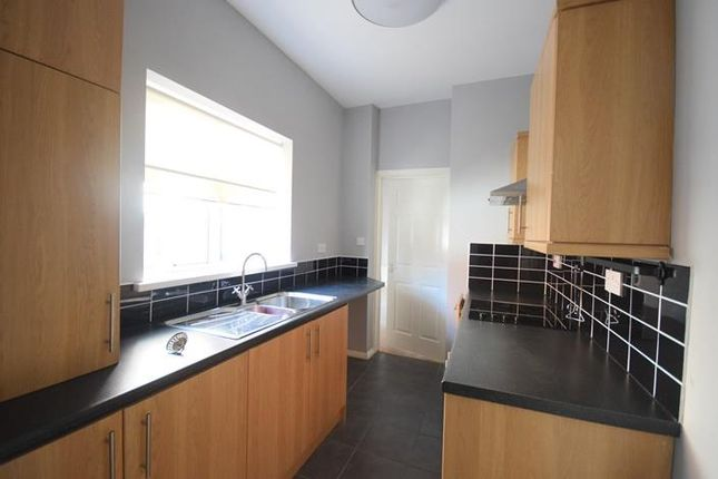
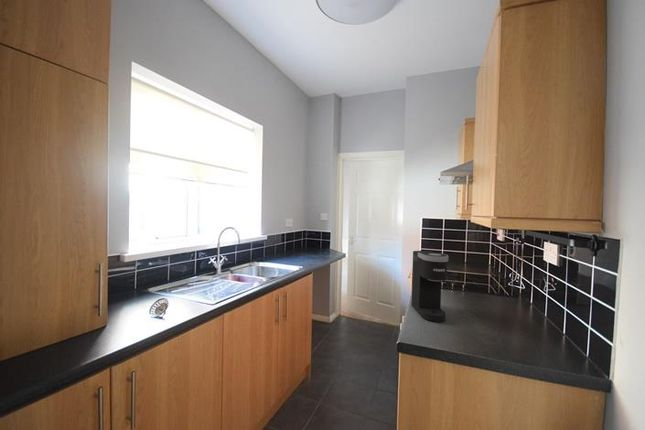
+ coffee maker (428, 282)
